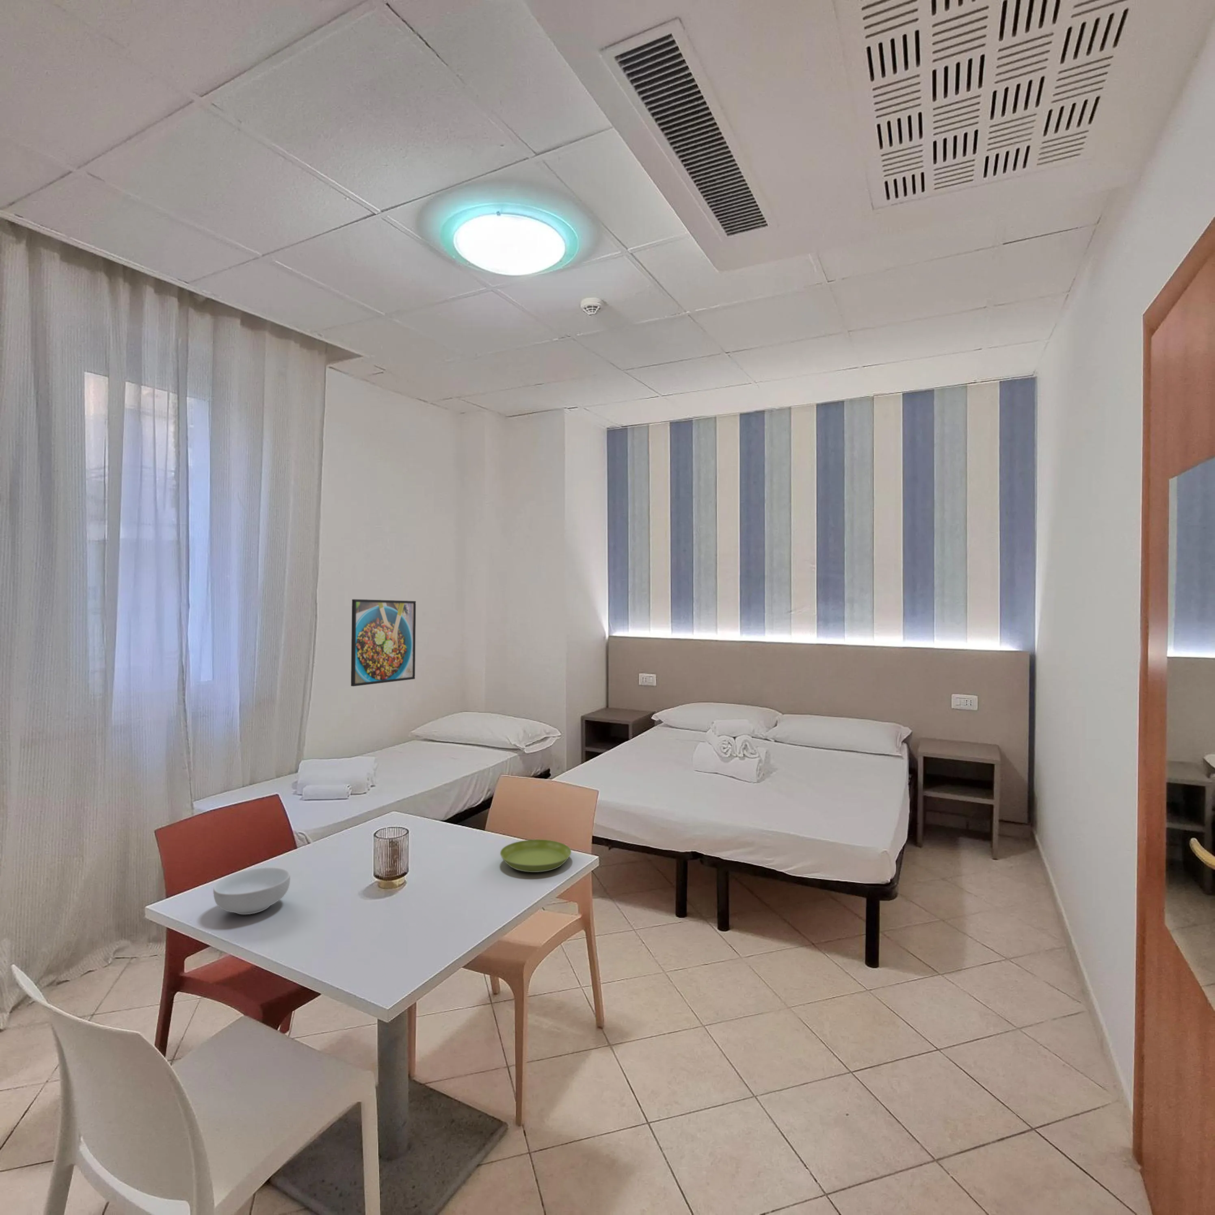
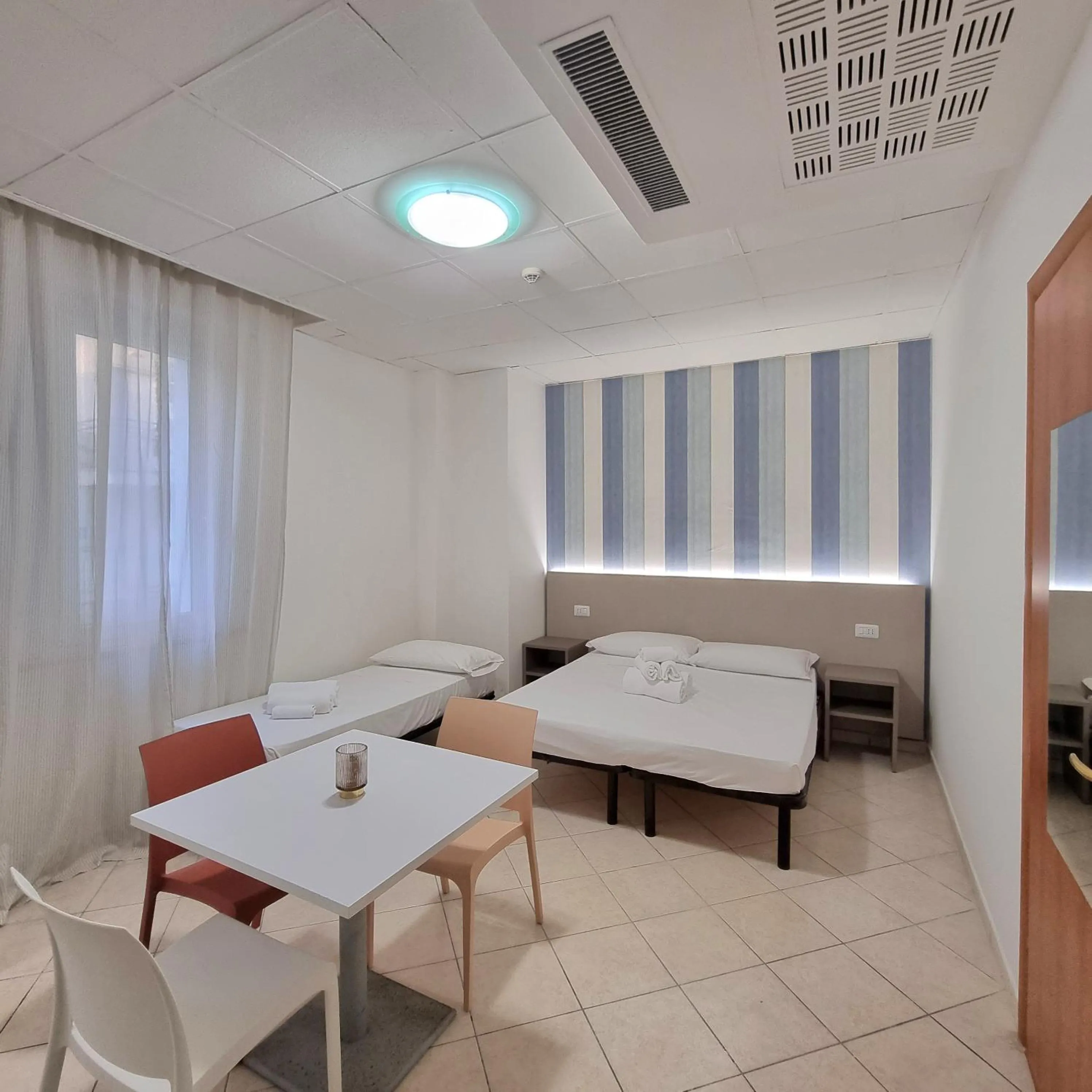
- saucer (535, 857)
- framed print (385, 641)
- cereal bowl (253, 893)
